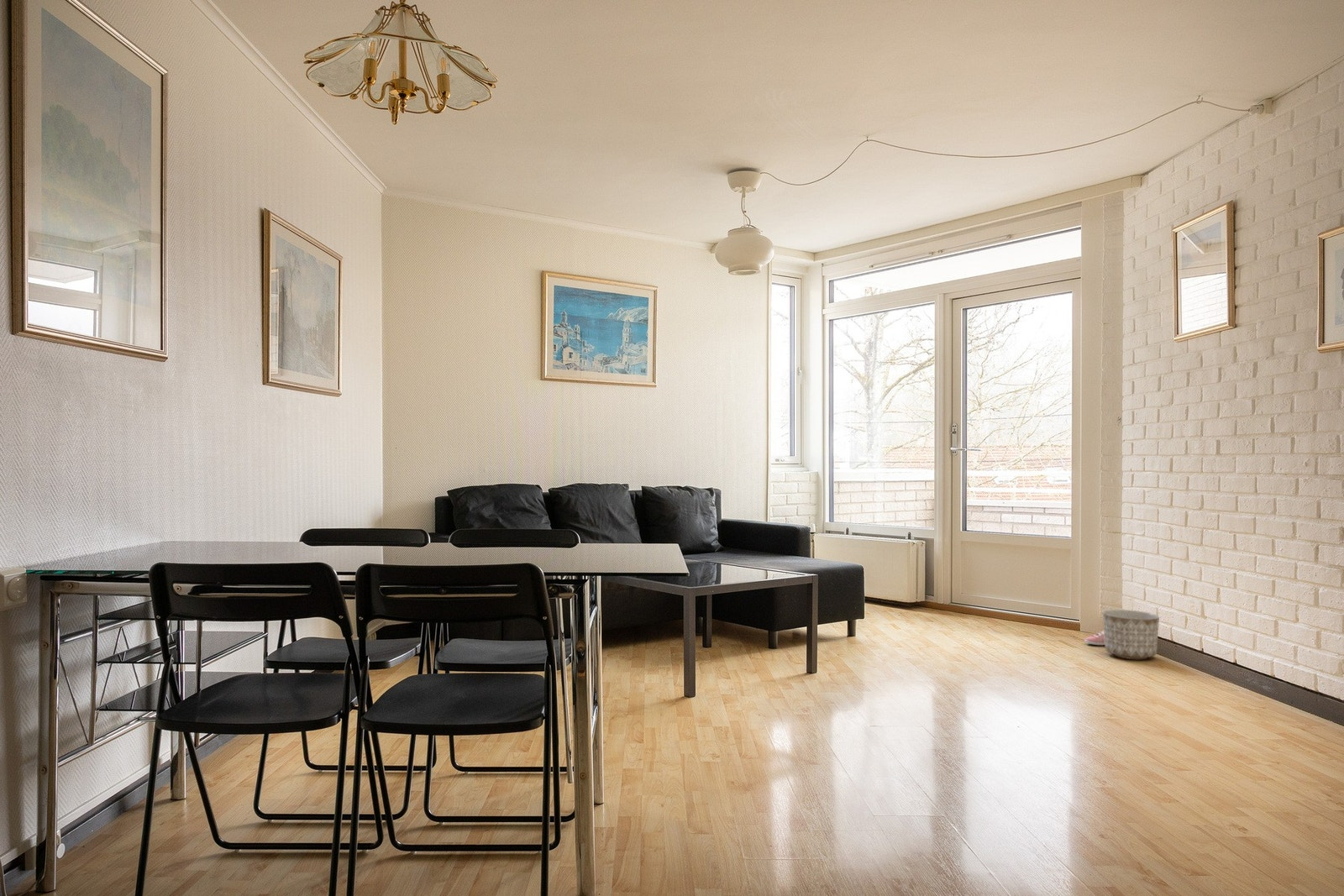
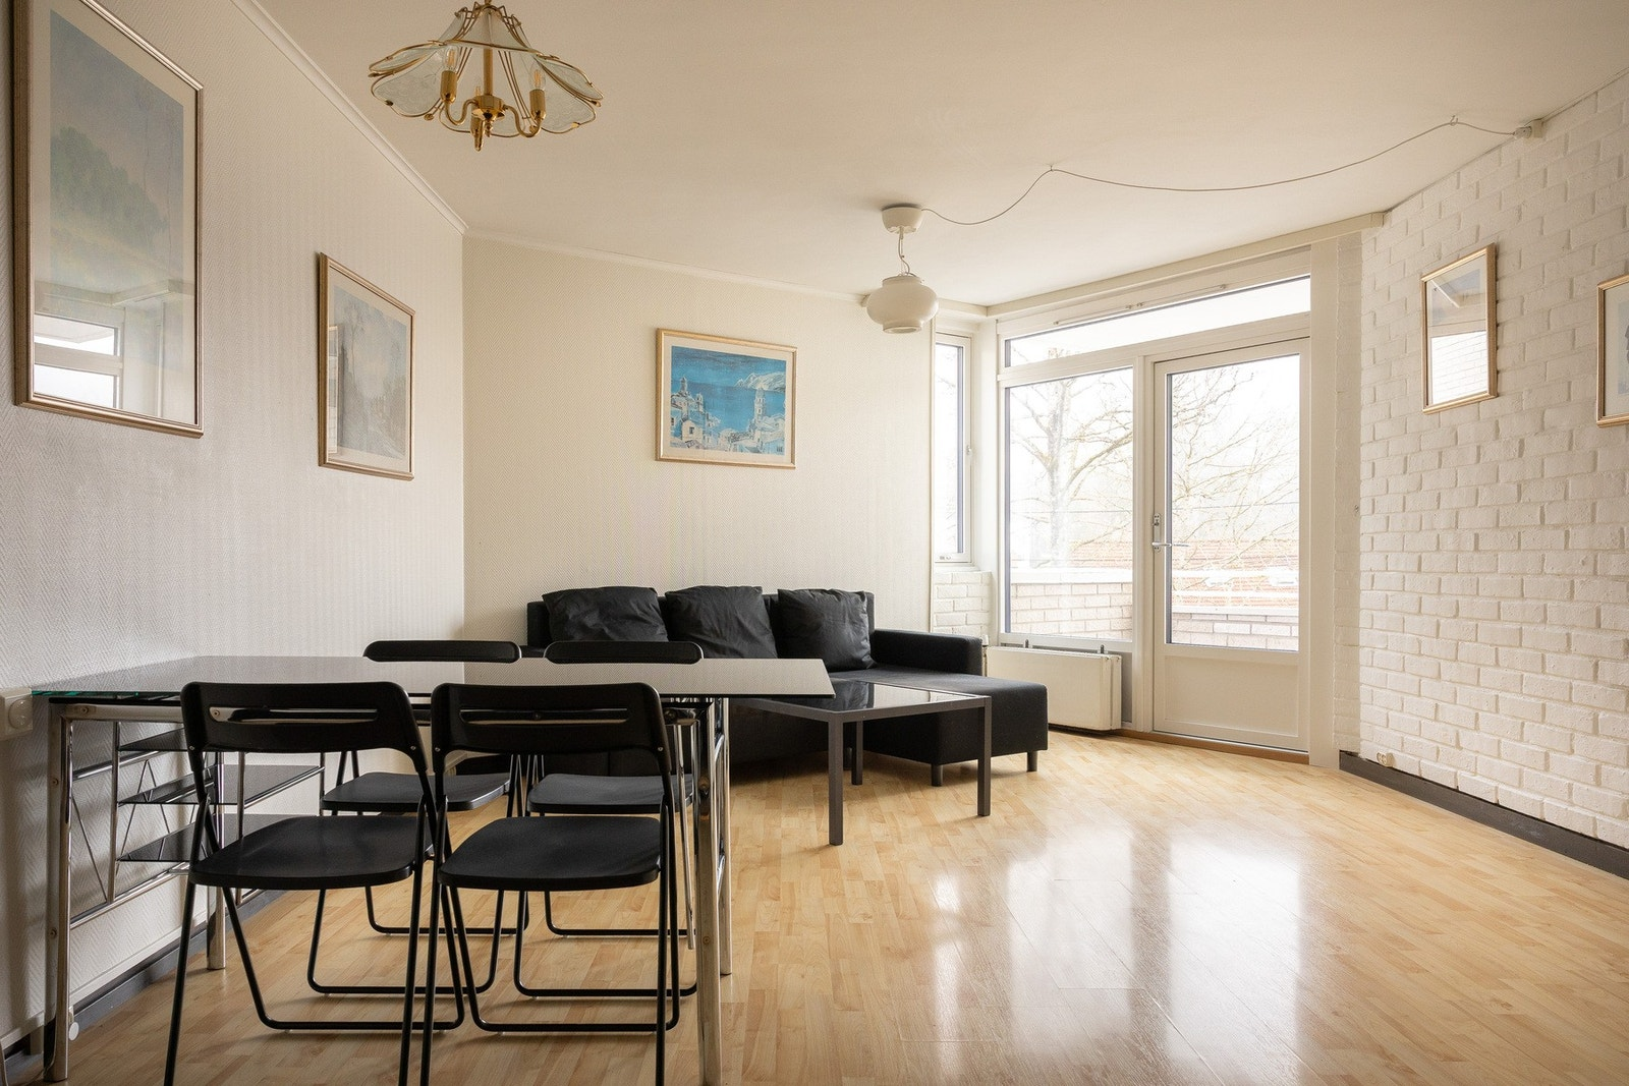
- sneaker (1104, 634)
- planter (1130, 635)
